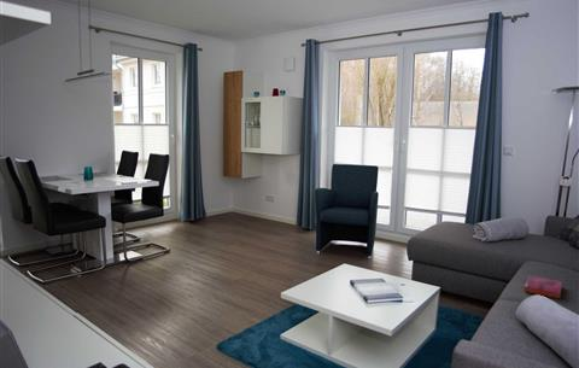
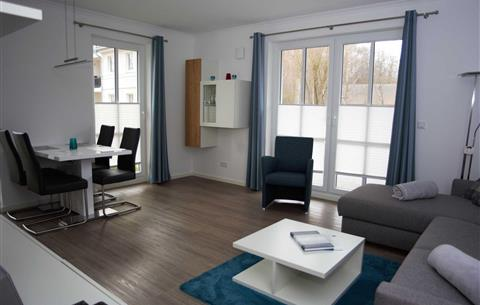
- hardback book (543, 286)
